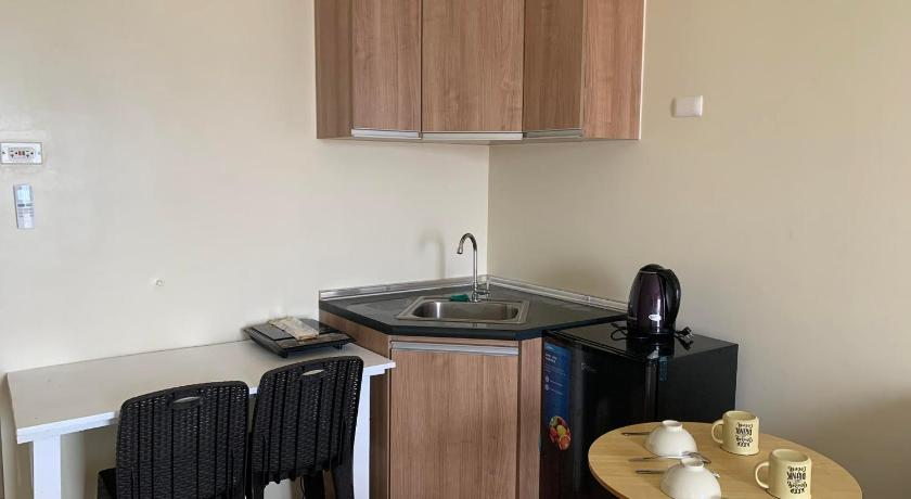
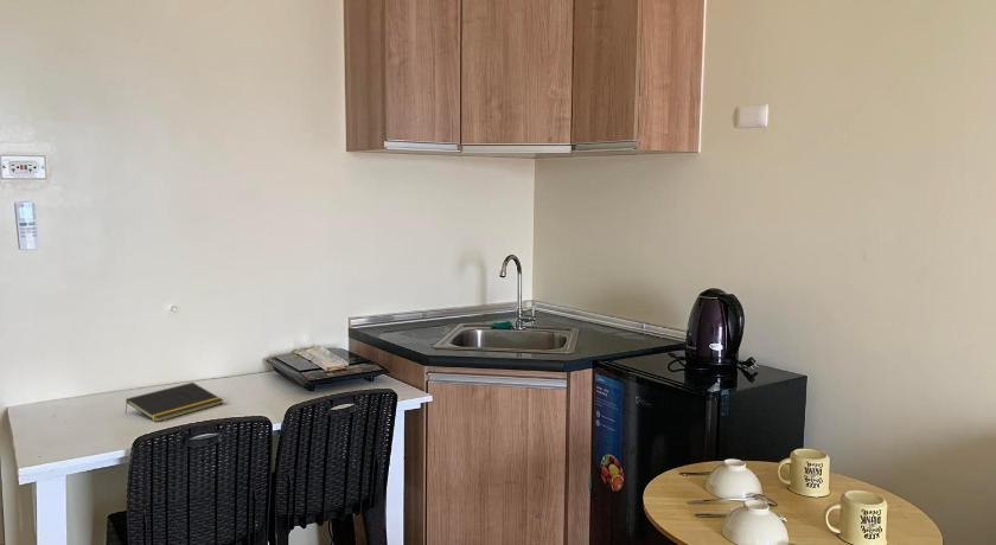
+ notepad (175, 400)
